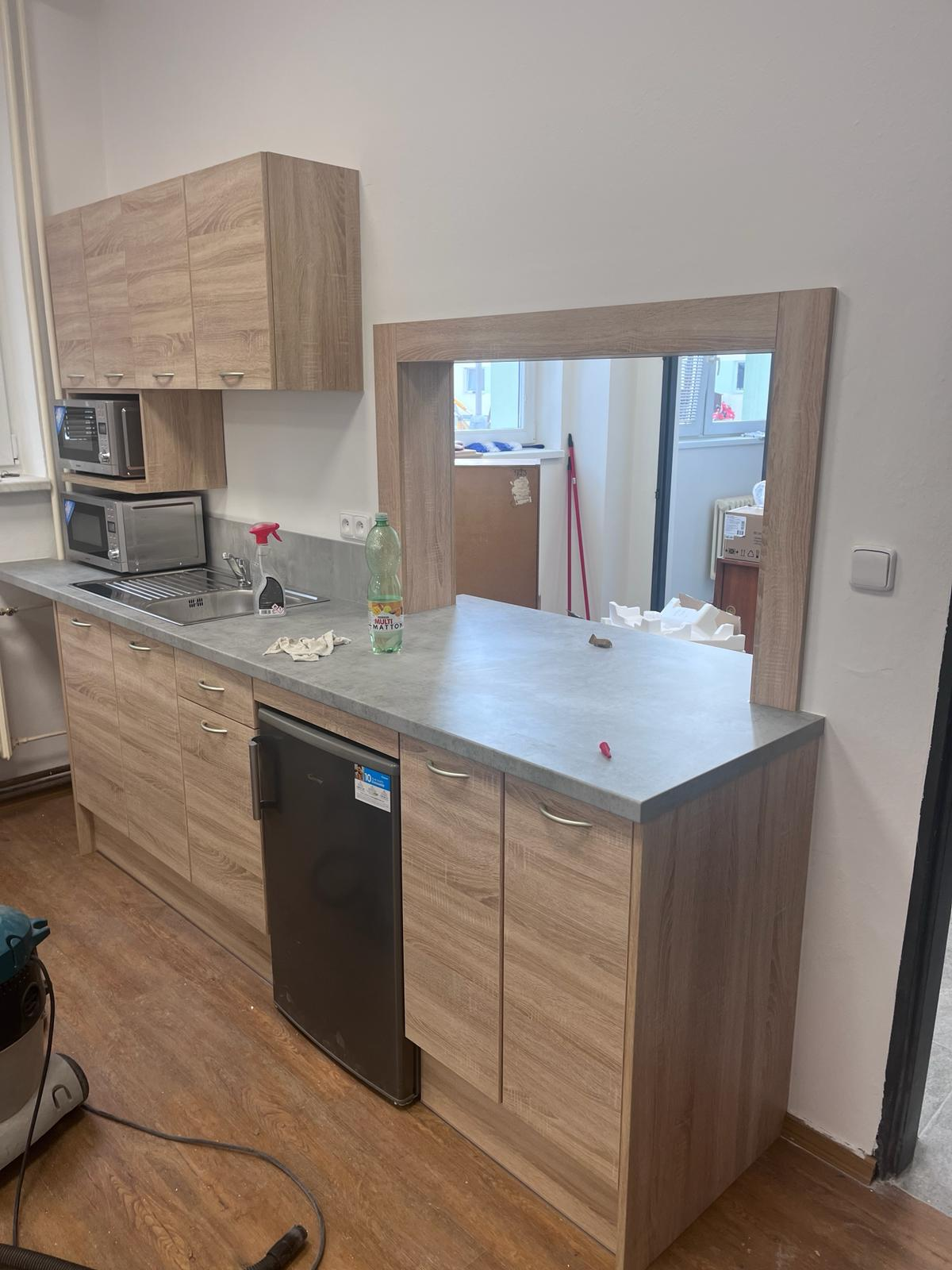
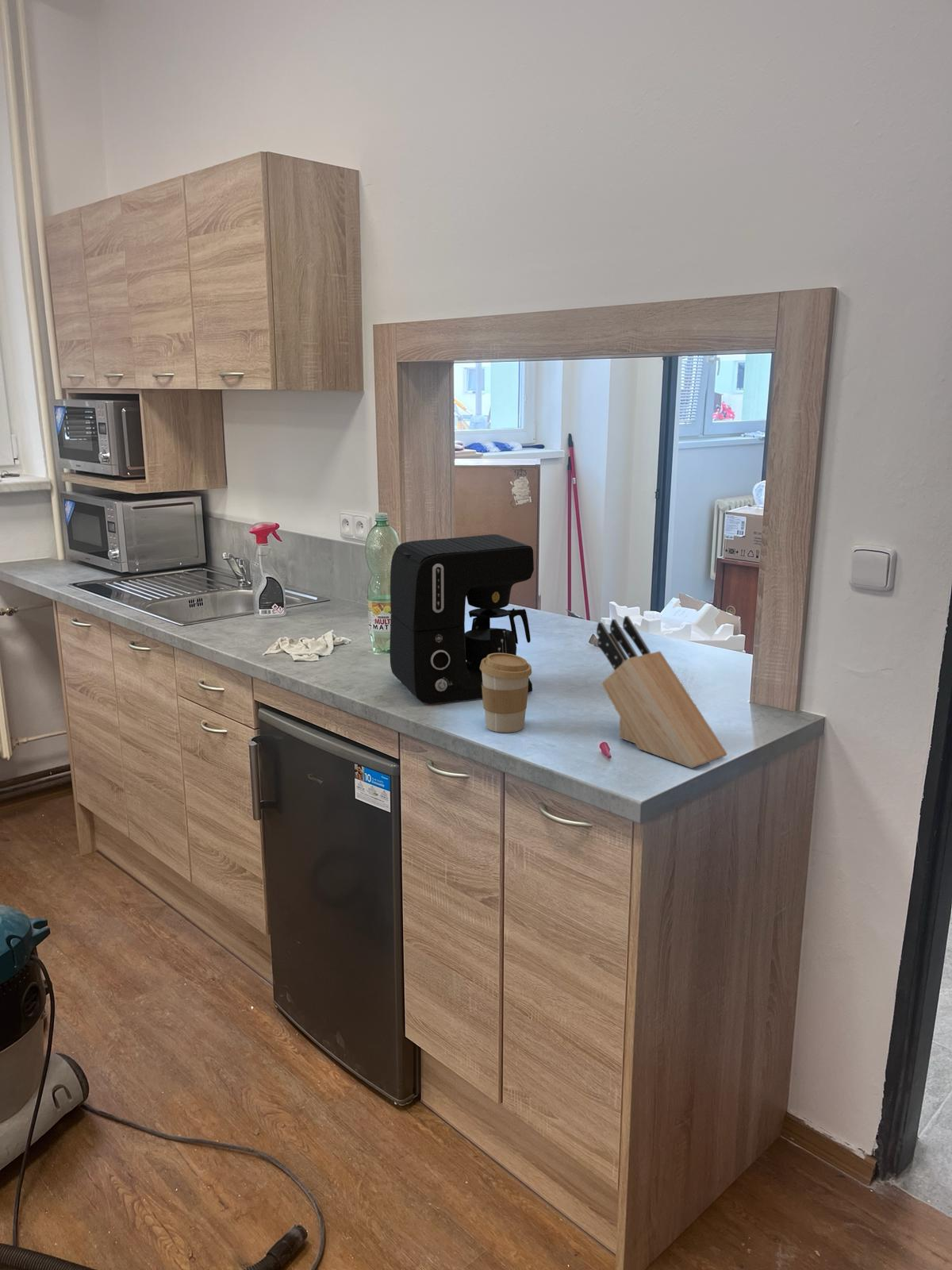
+ coffee maker (469, 614)
+ knife block (655, 687)
+ coffee cup (505, 691)
